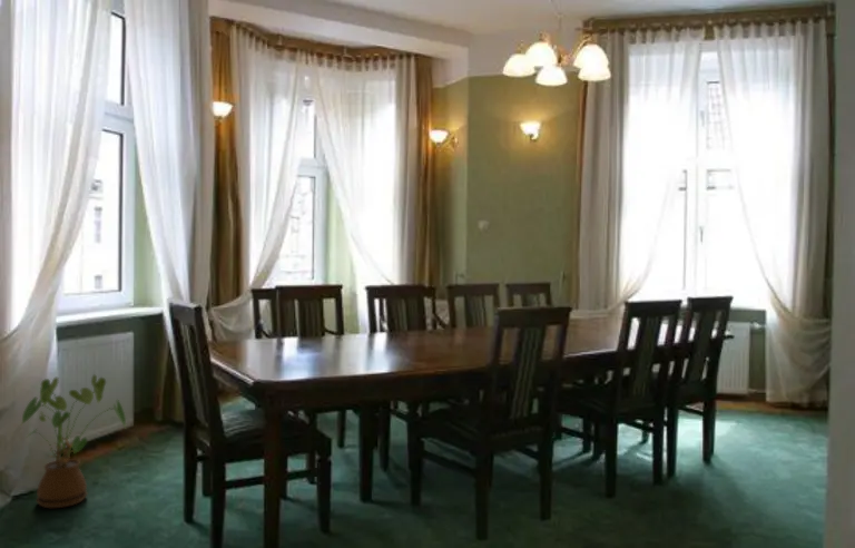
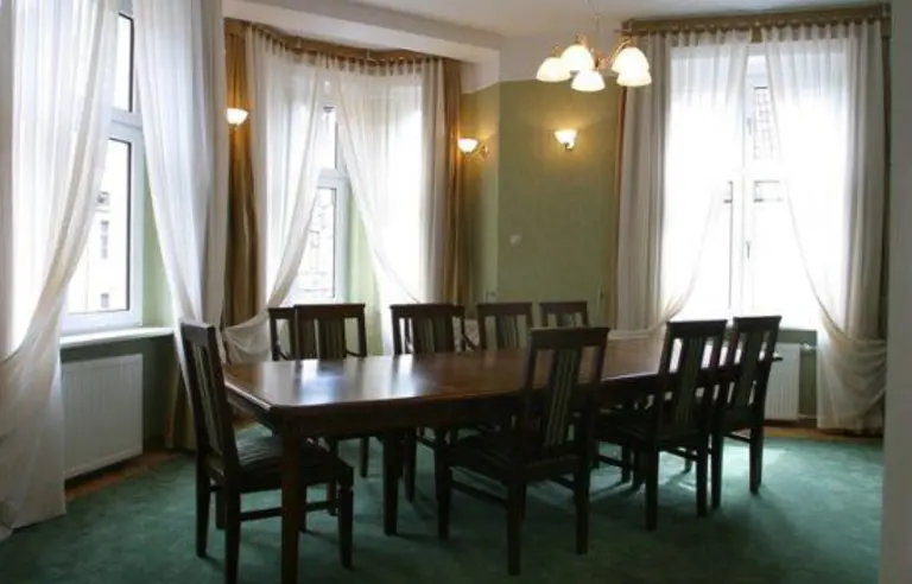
- house plant (72, 441)
